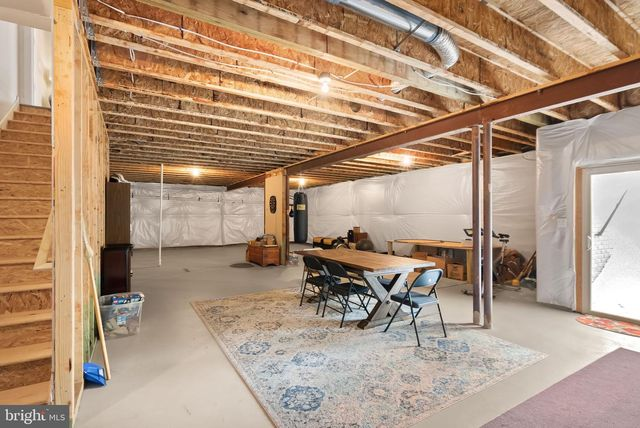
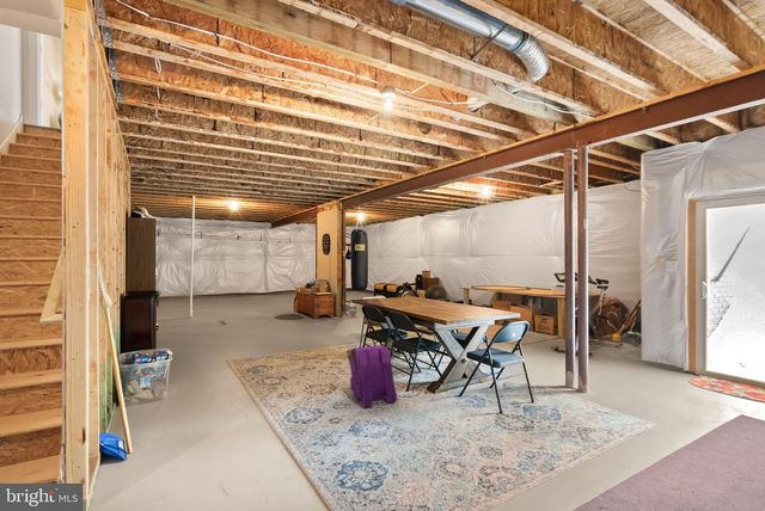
+ backpack (371, 370)
